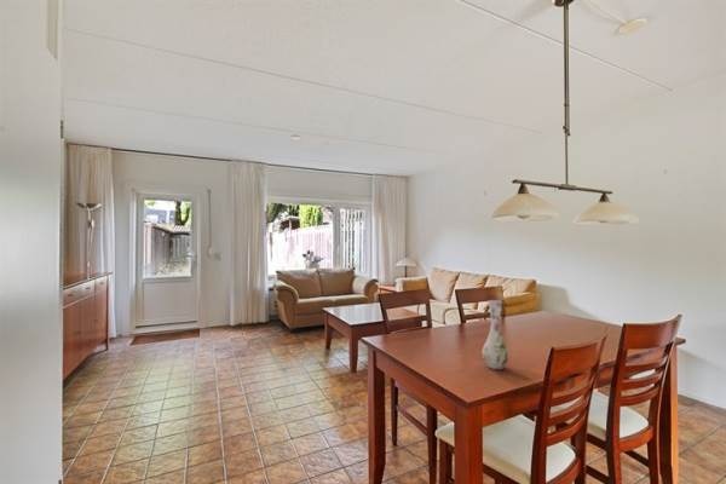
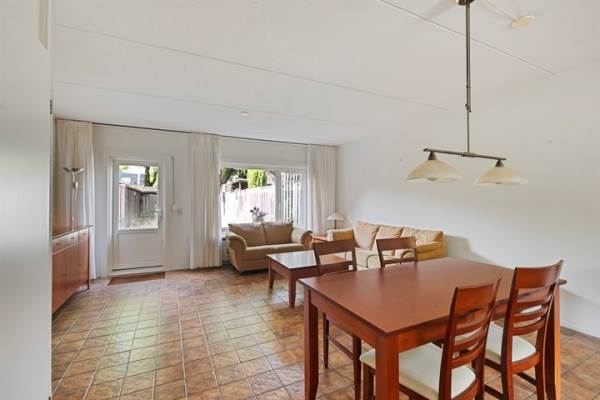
- vase (495, 333)
